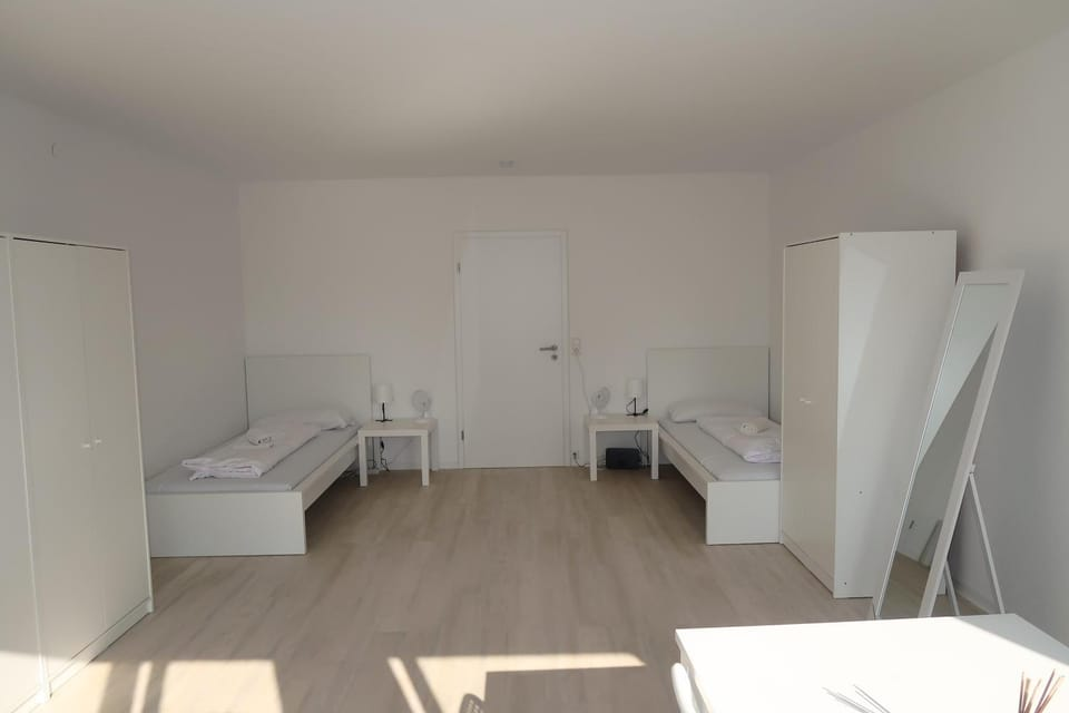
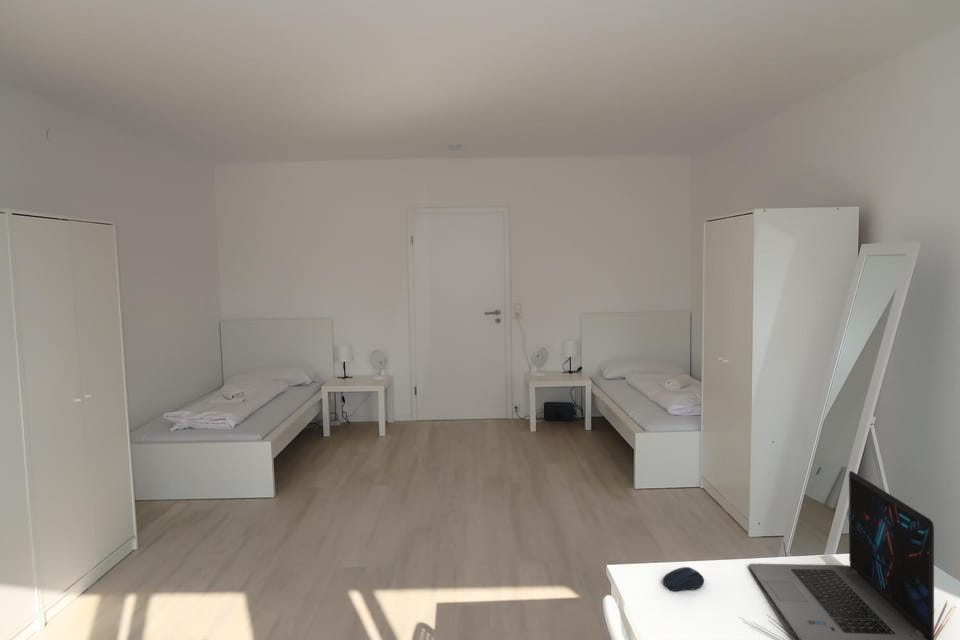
+ computer mouse (683, 575)
+ laptop (829, 565)
